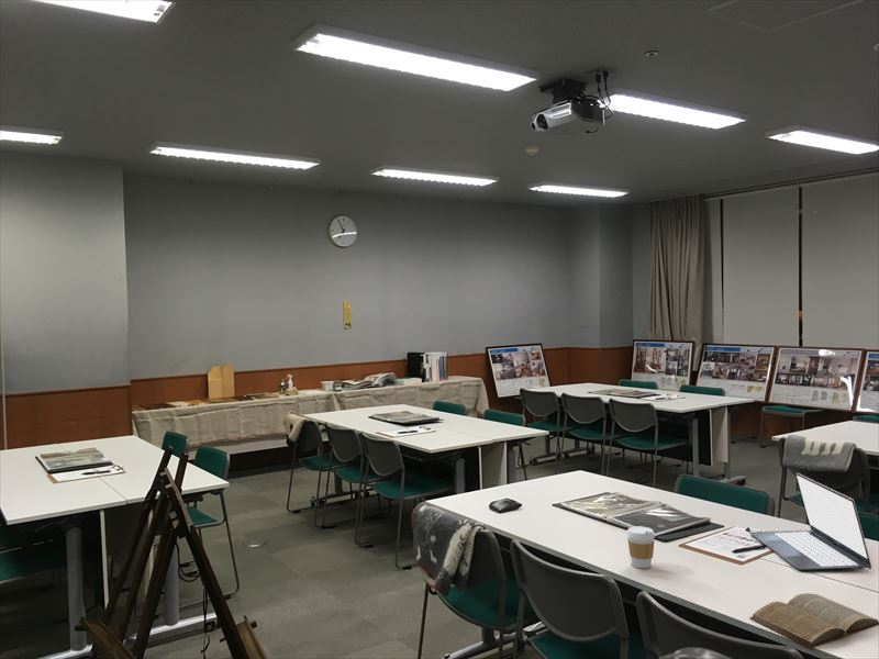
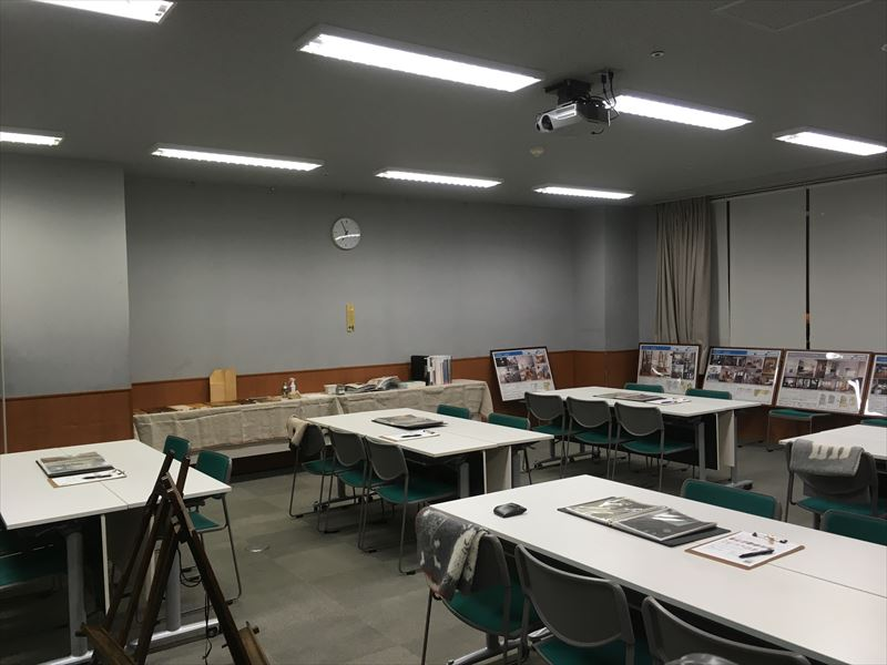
- book (814, 615)
- coffee cup (641, 546)
- laptop (808, 517)
